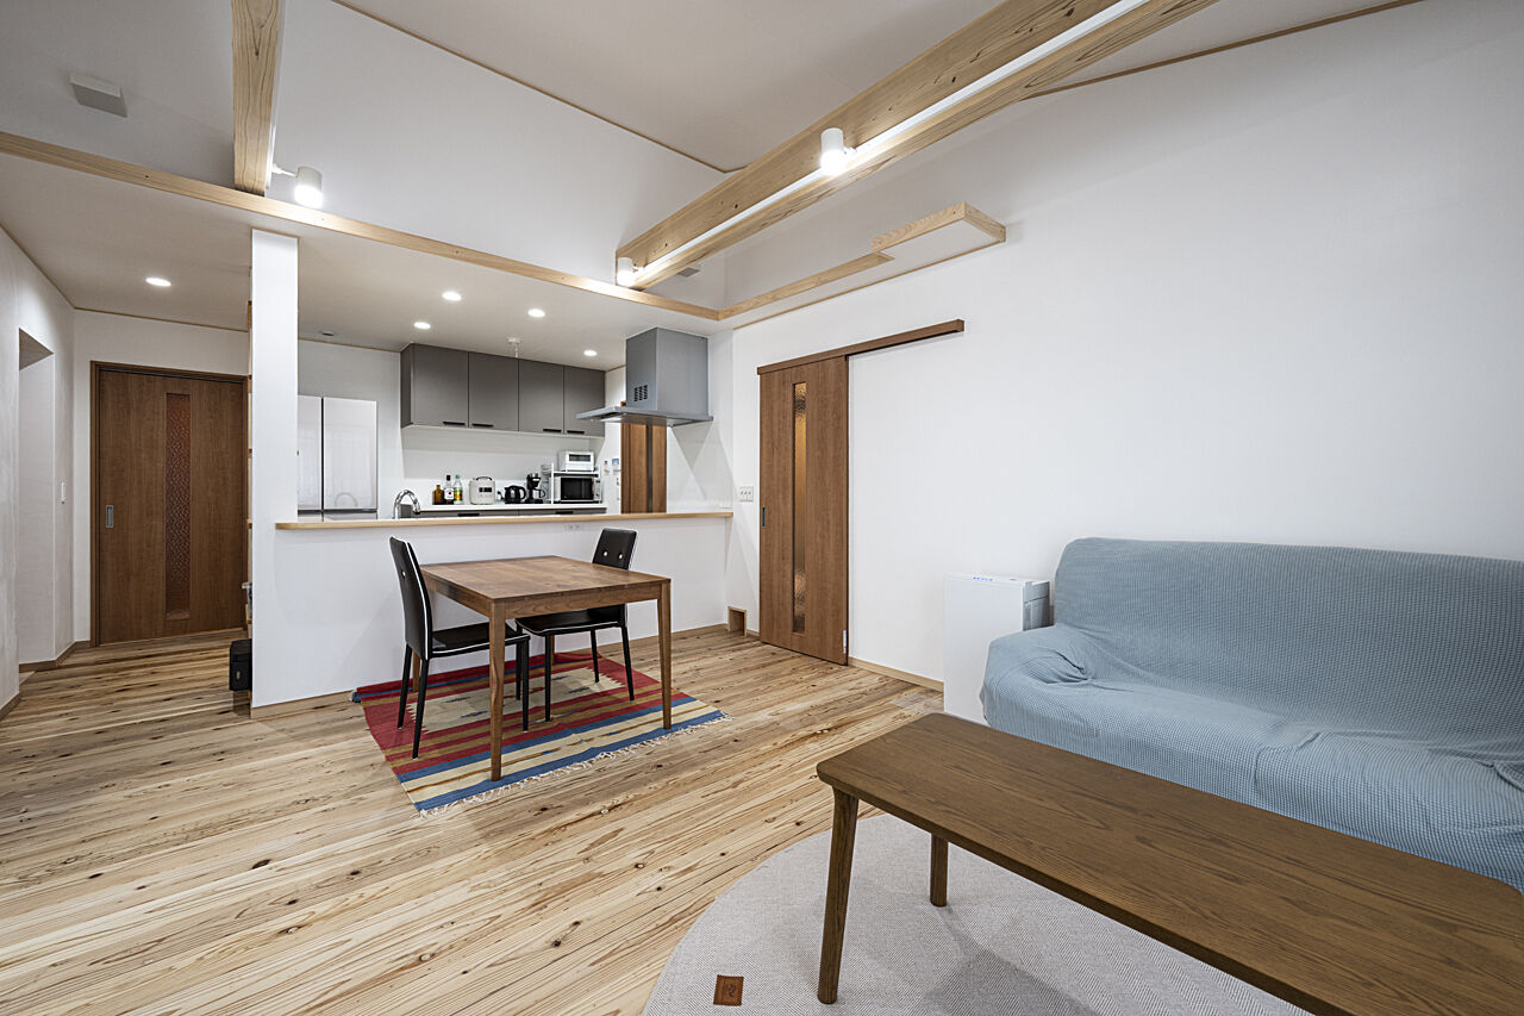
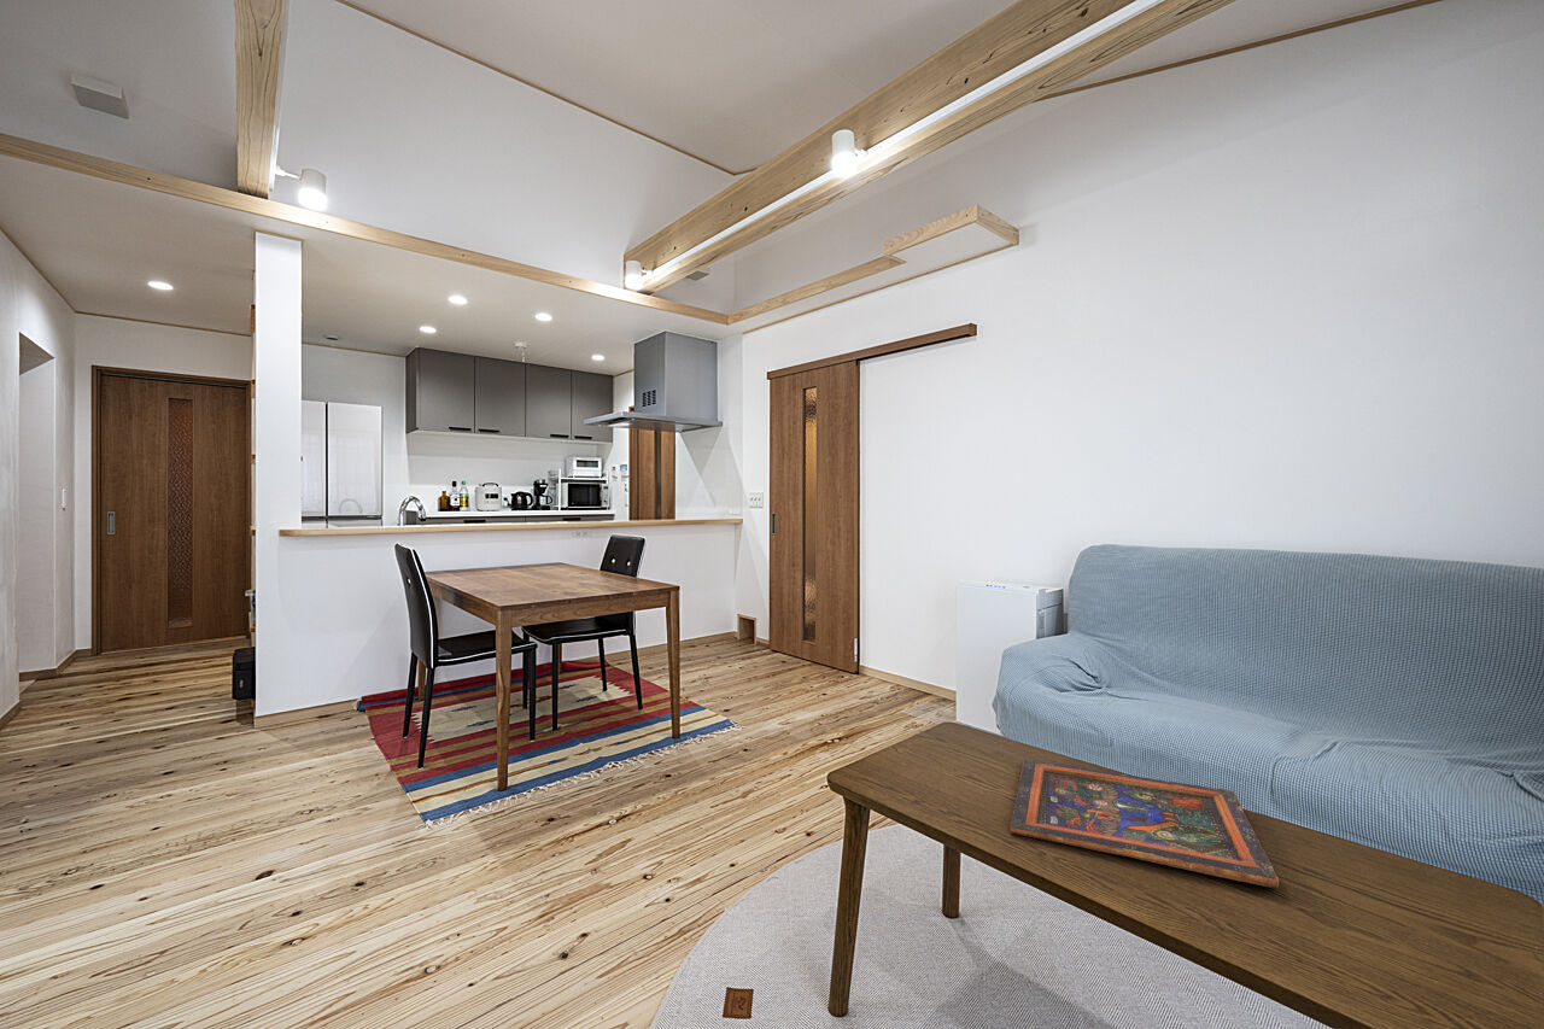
+ painted panel (1128, 812)
